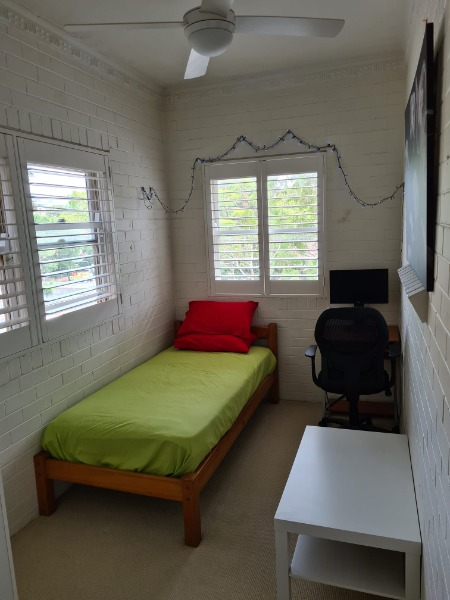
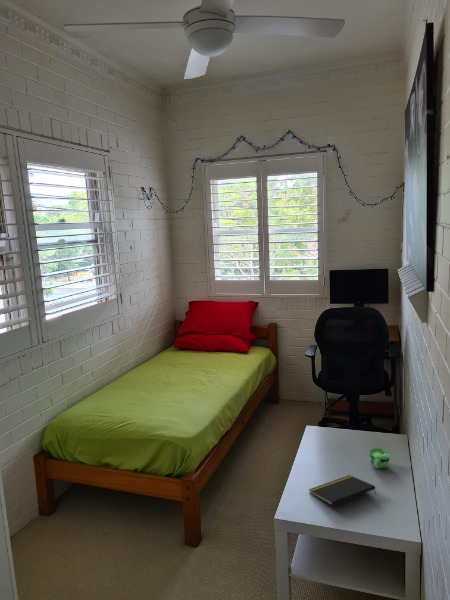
+ cup (379, 460)
+ notepad (341, 489)
